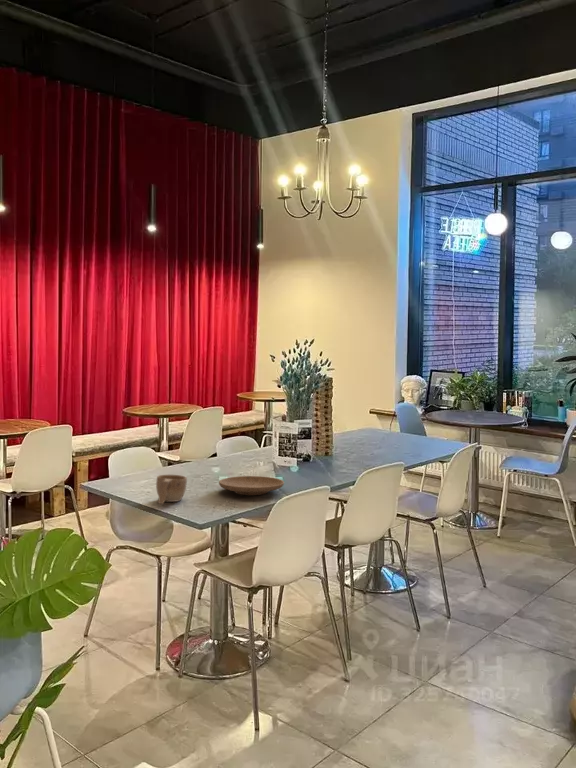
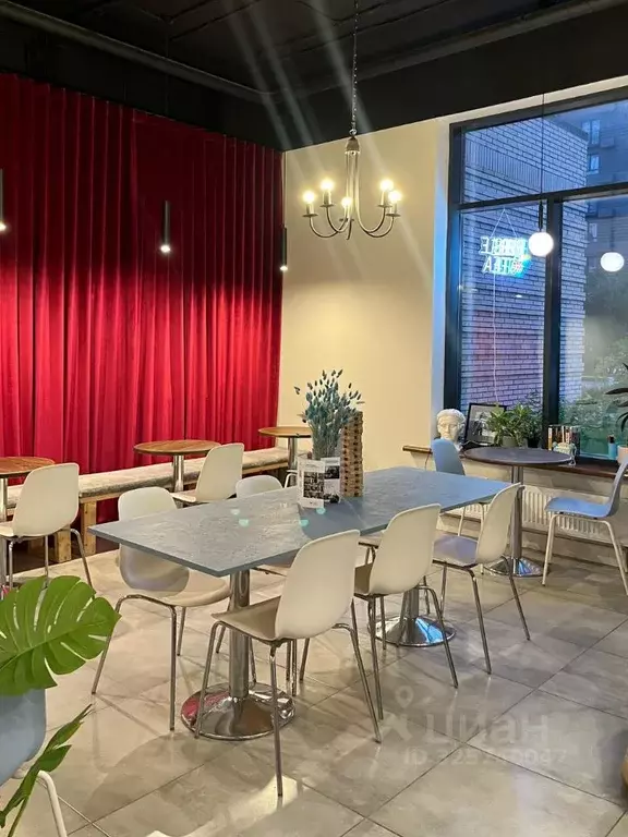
- cup (168, 489)
- plate (251, 486)
